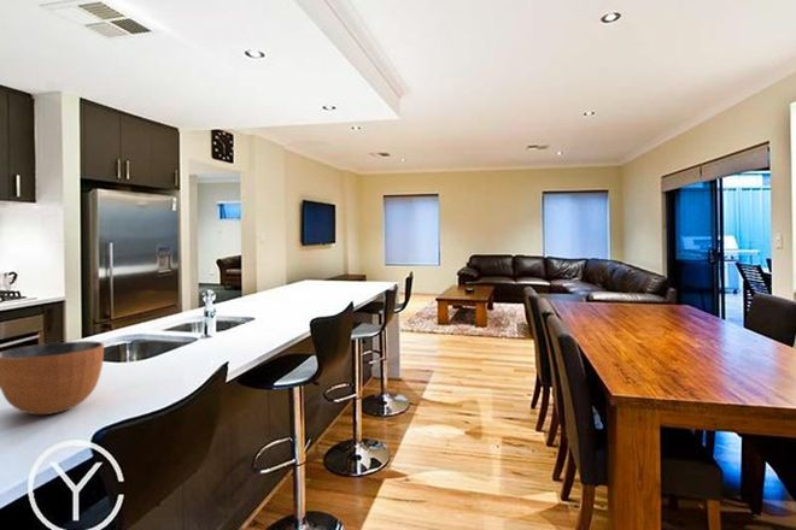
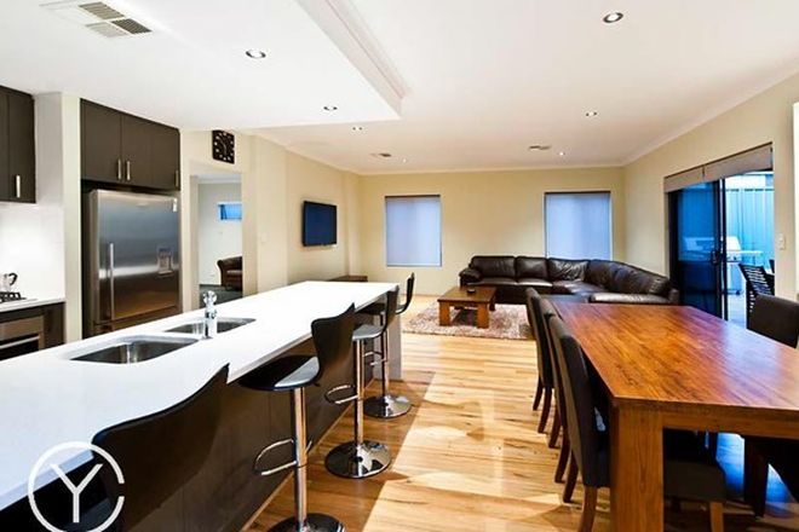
- bowl (52, 378)
